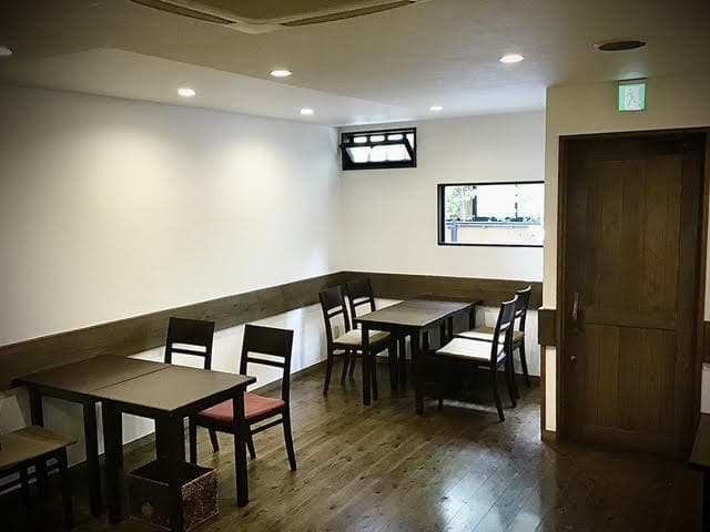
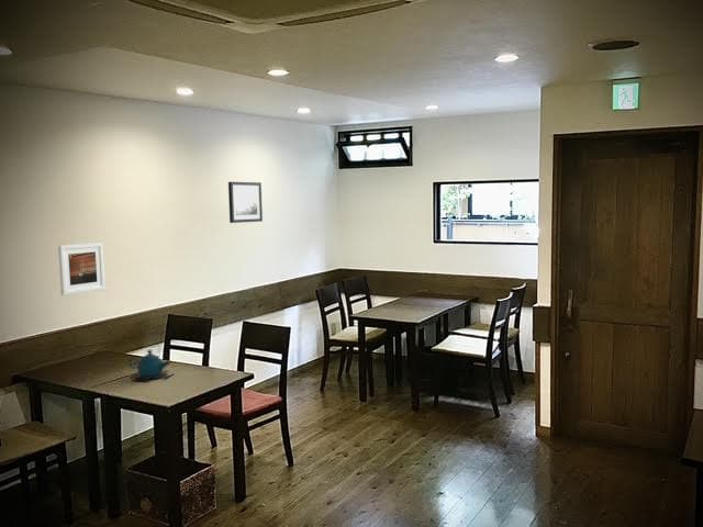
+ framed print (82, 268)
+ wall art (245, 202)
+ teapot (149, 362)
